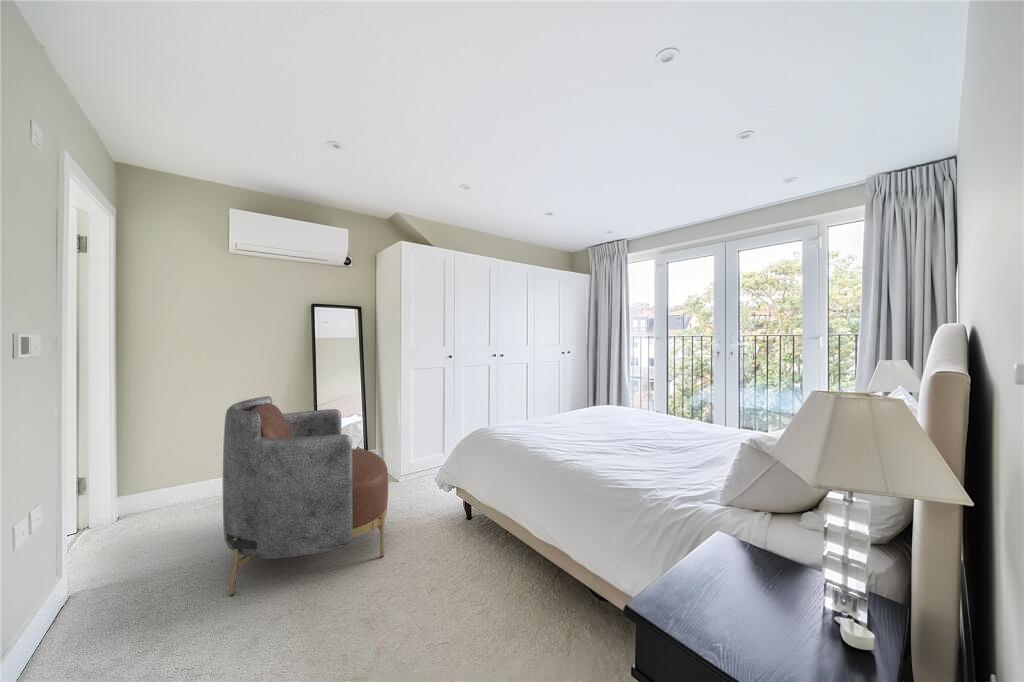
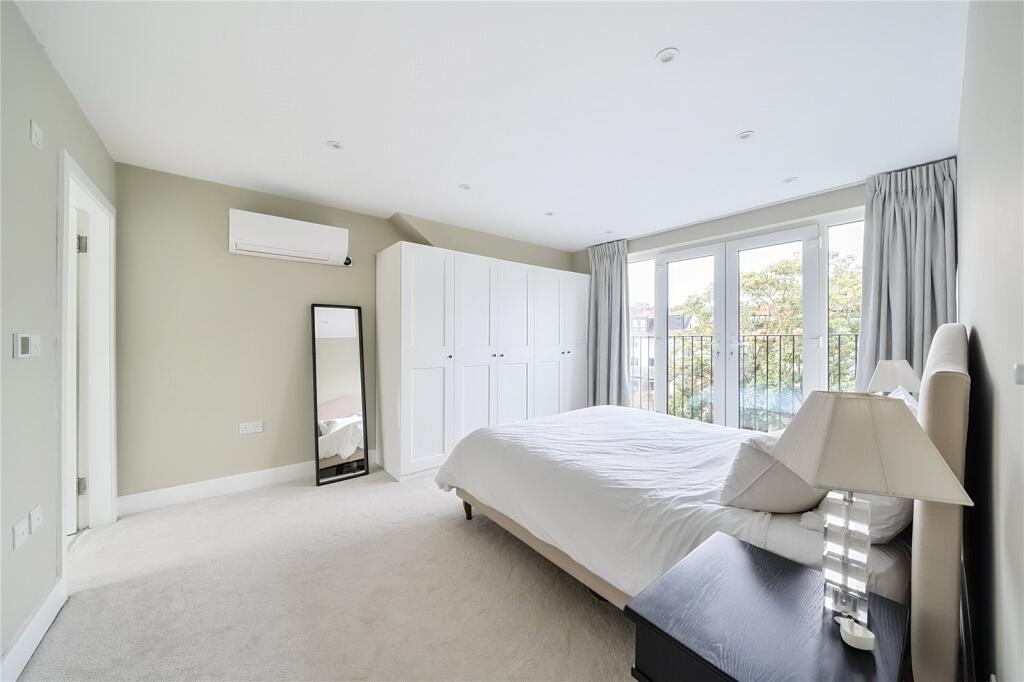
- armchair (312, 473)
